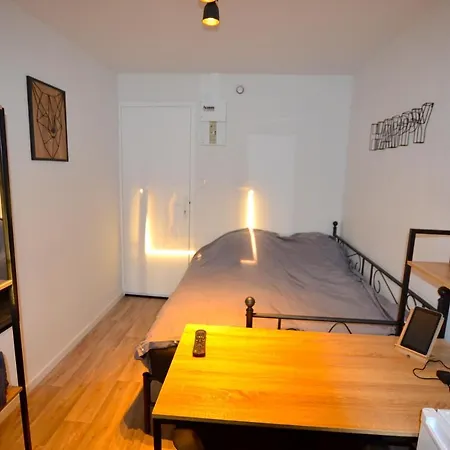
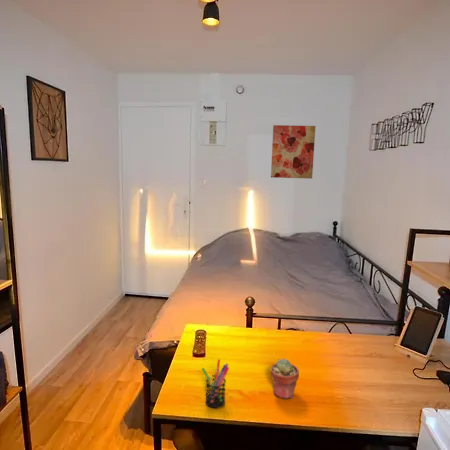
+ wall art (292, 152)
+ pen holder (214, 382)
+ potted succulent (284, 376)
